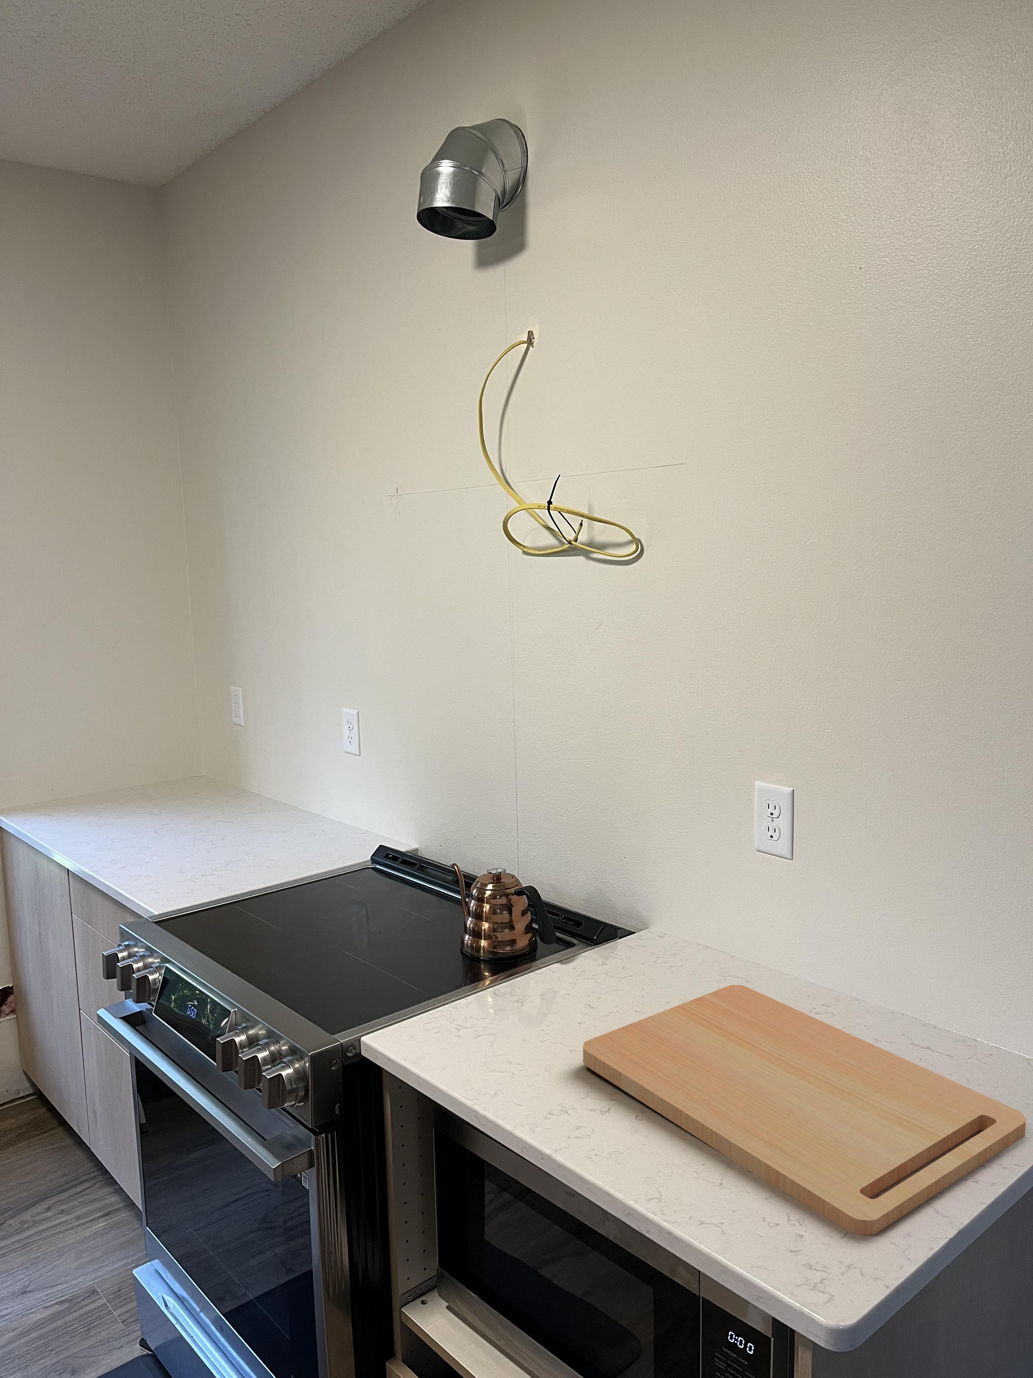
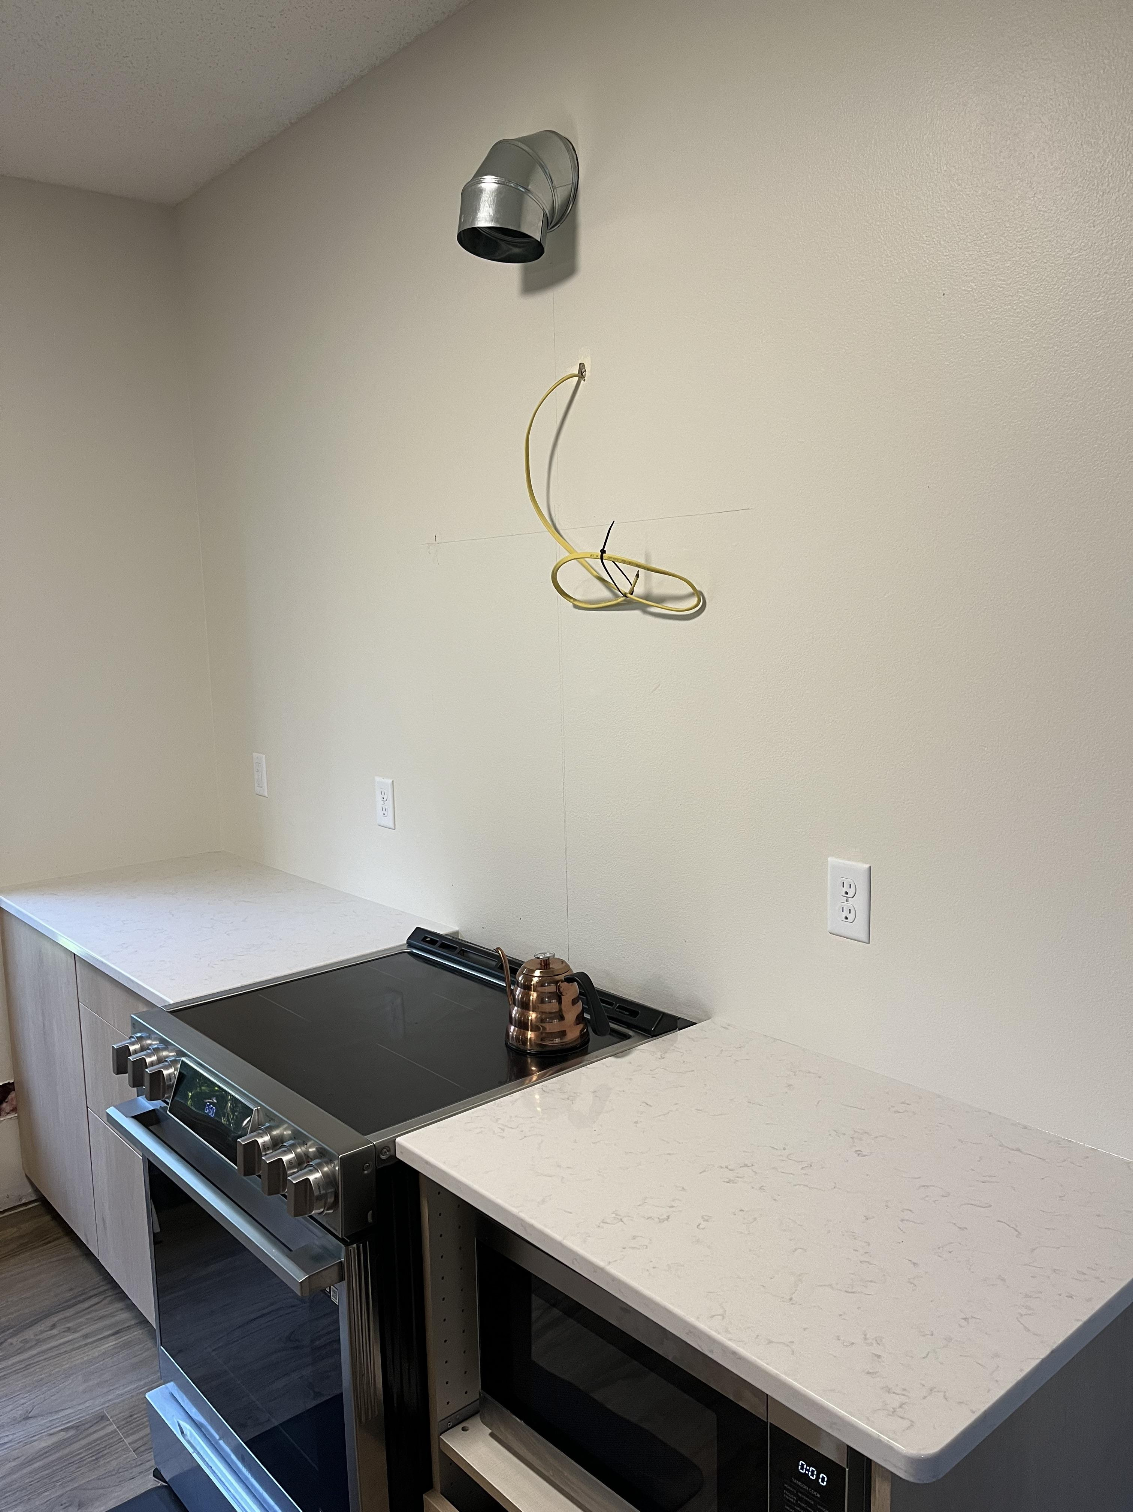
- cutting board (788, 1086)
